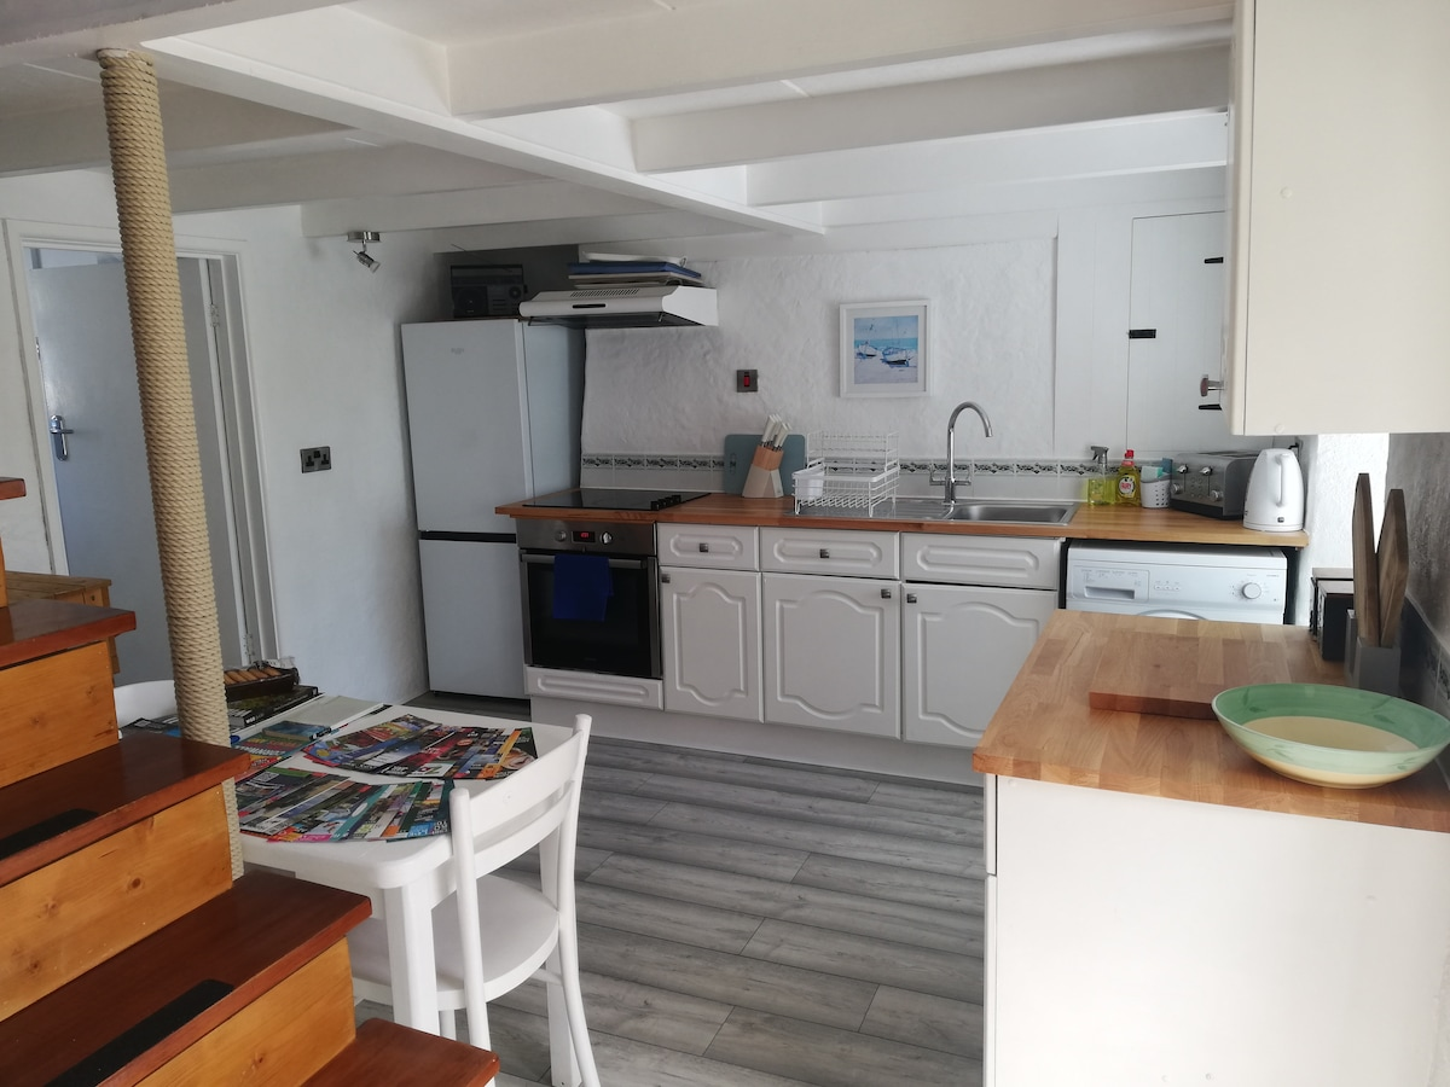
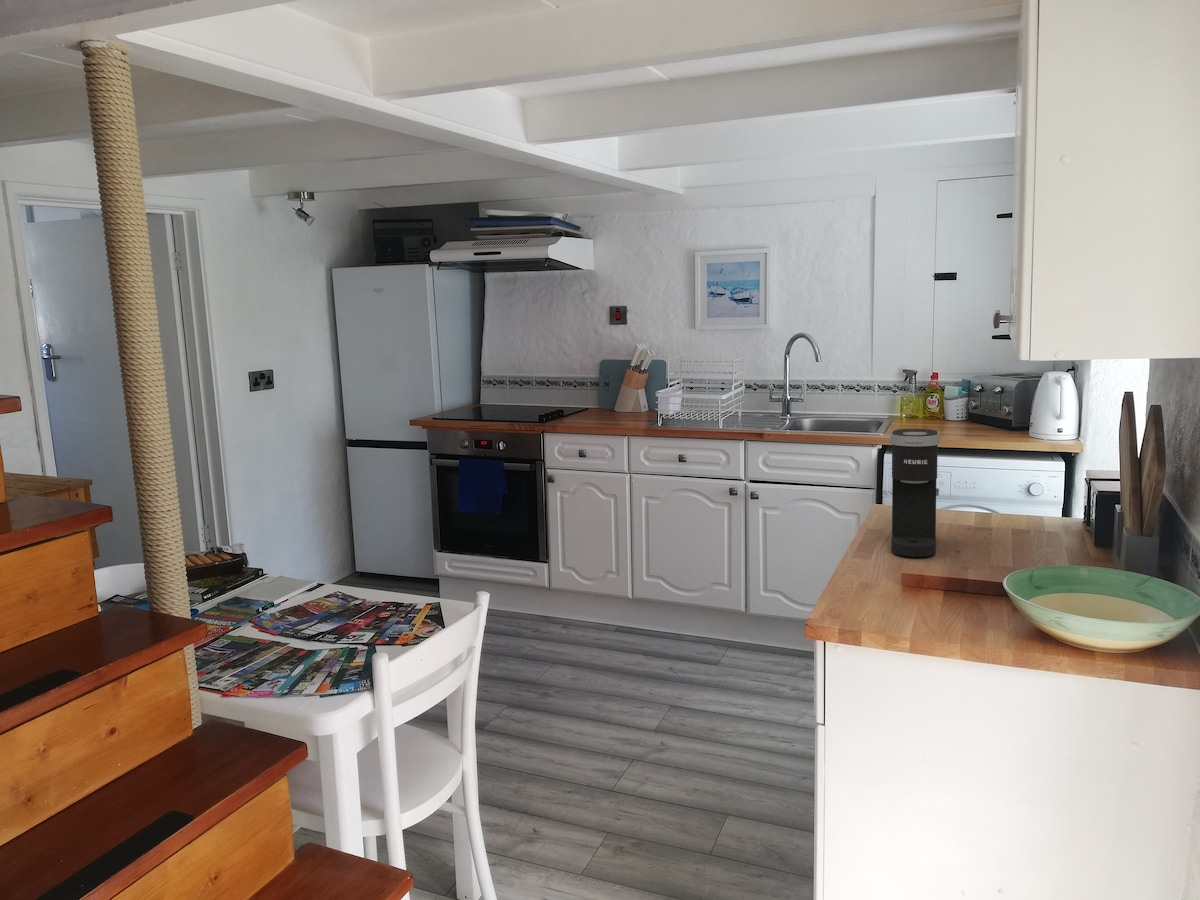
+ coffee maker (914, 488)
